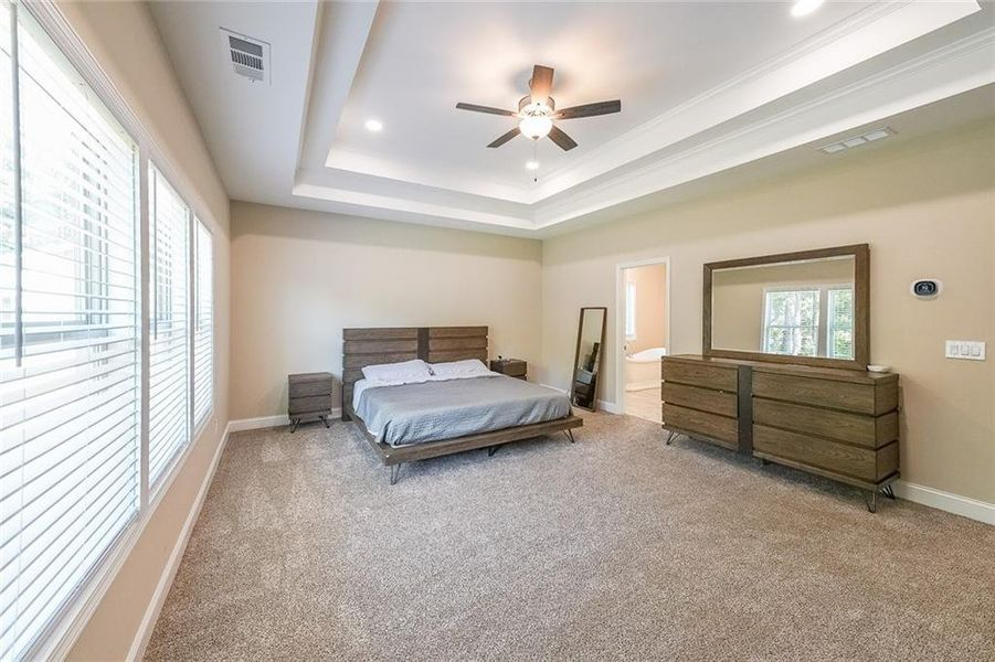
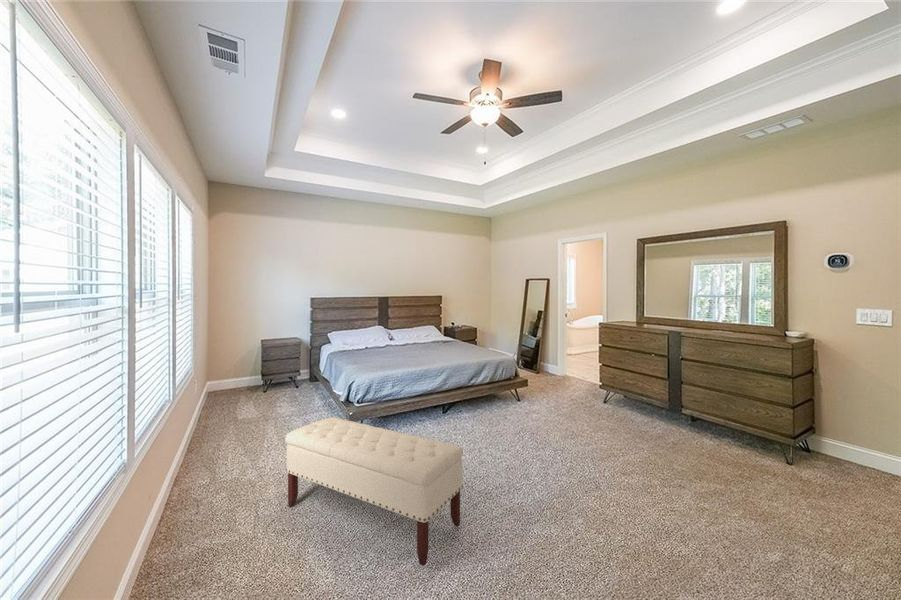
+ bench (370, 476)
